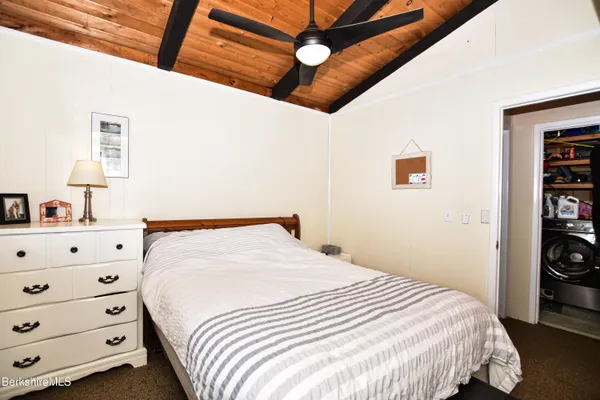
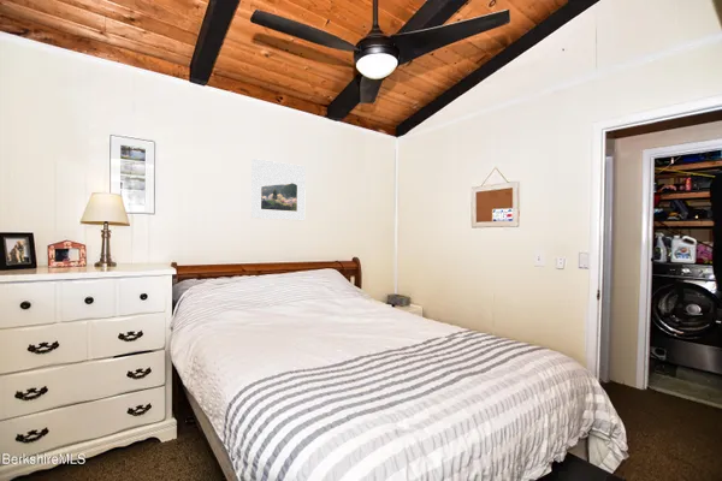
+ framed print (279, 190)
